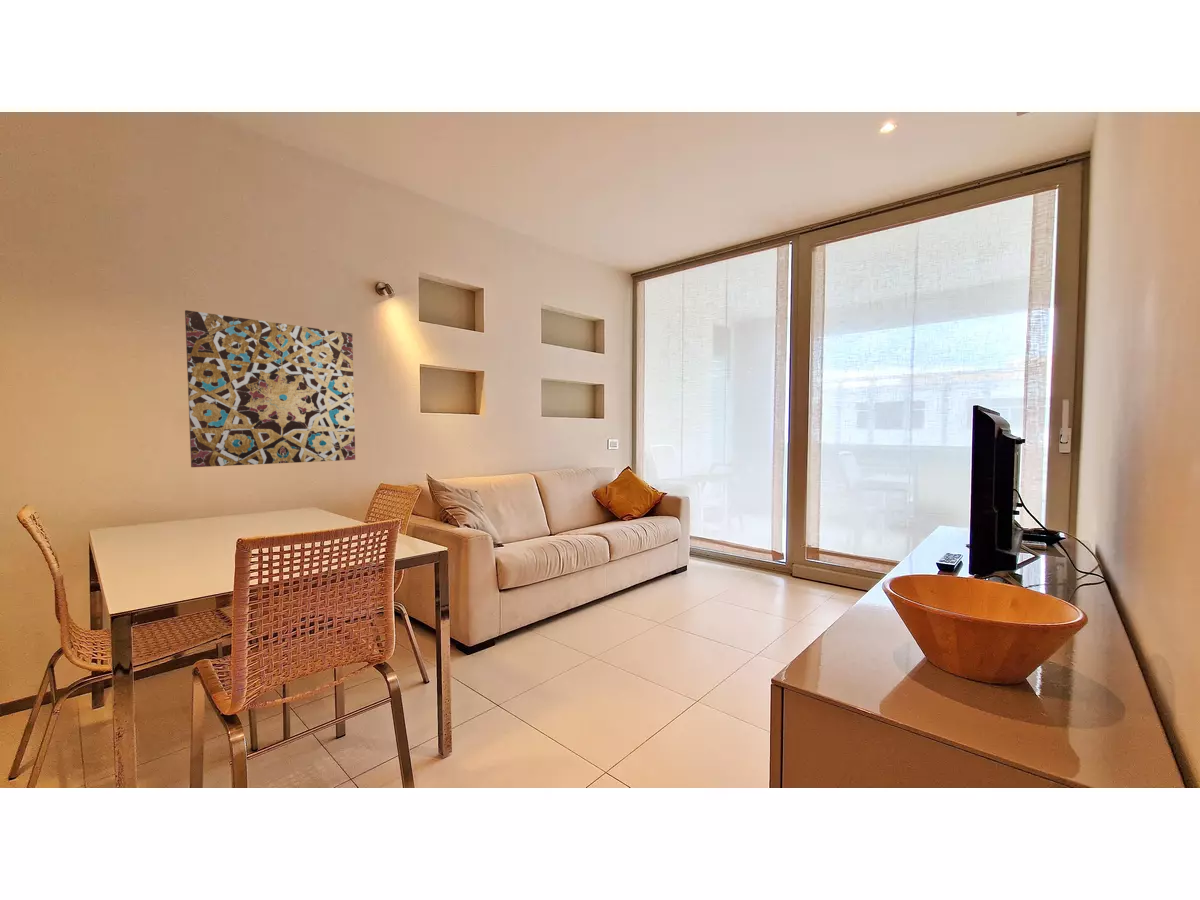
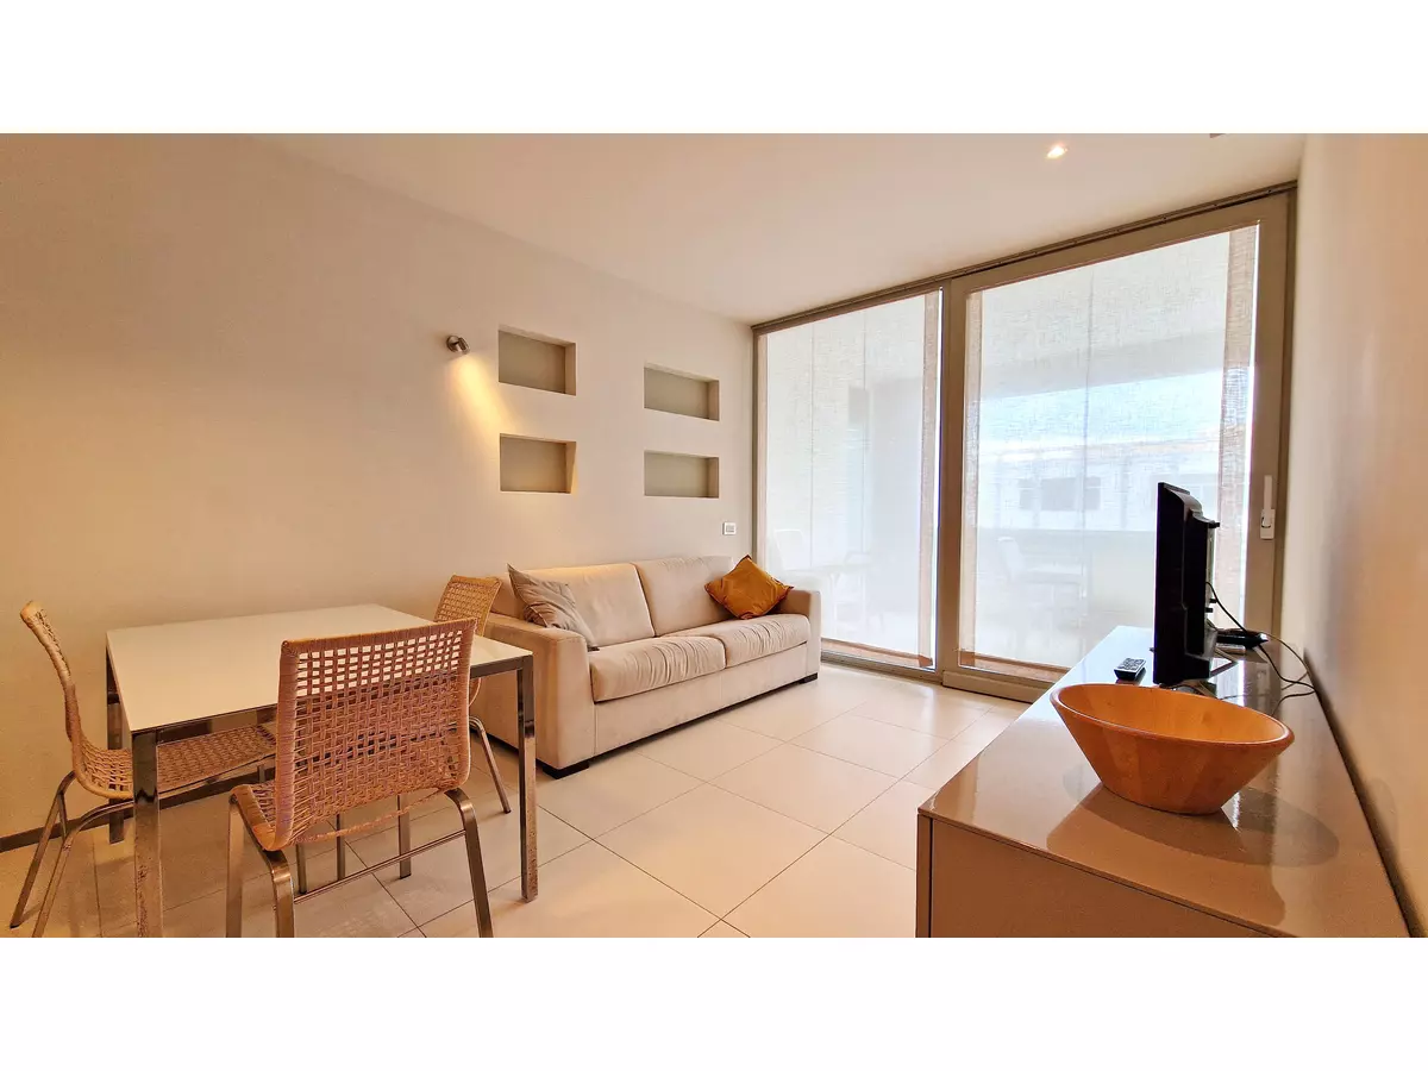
- wall art (279, 393)
